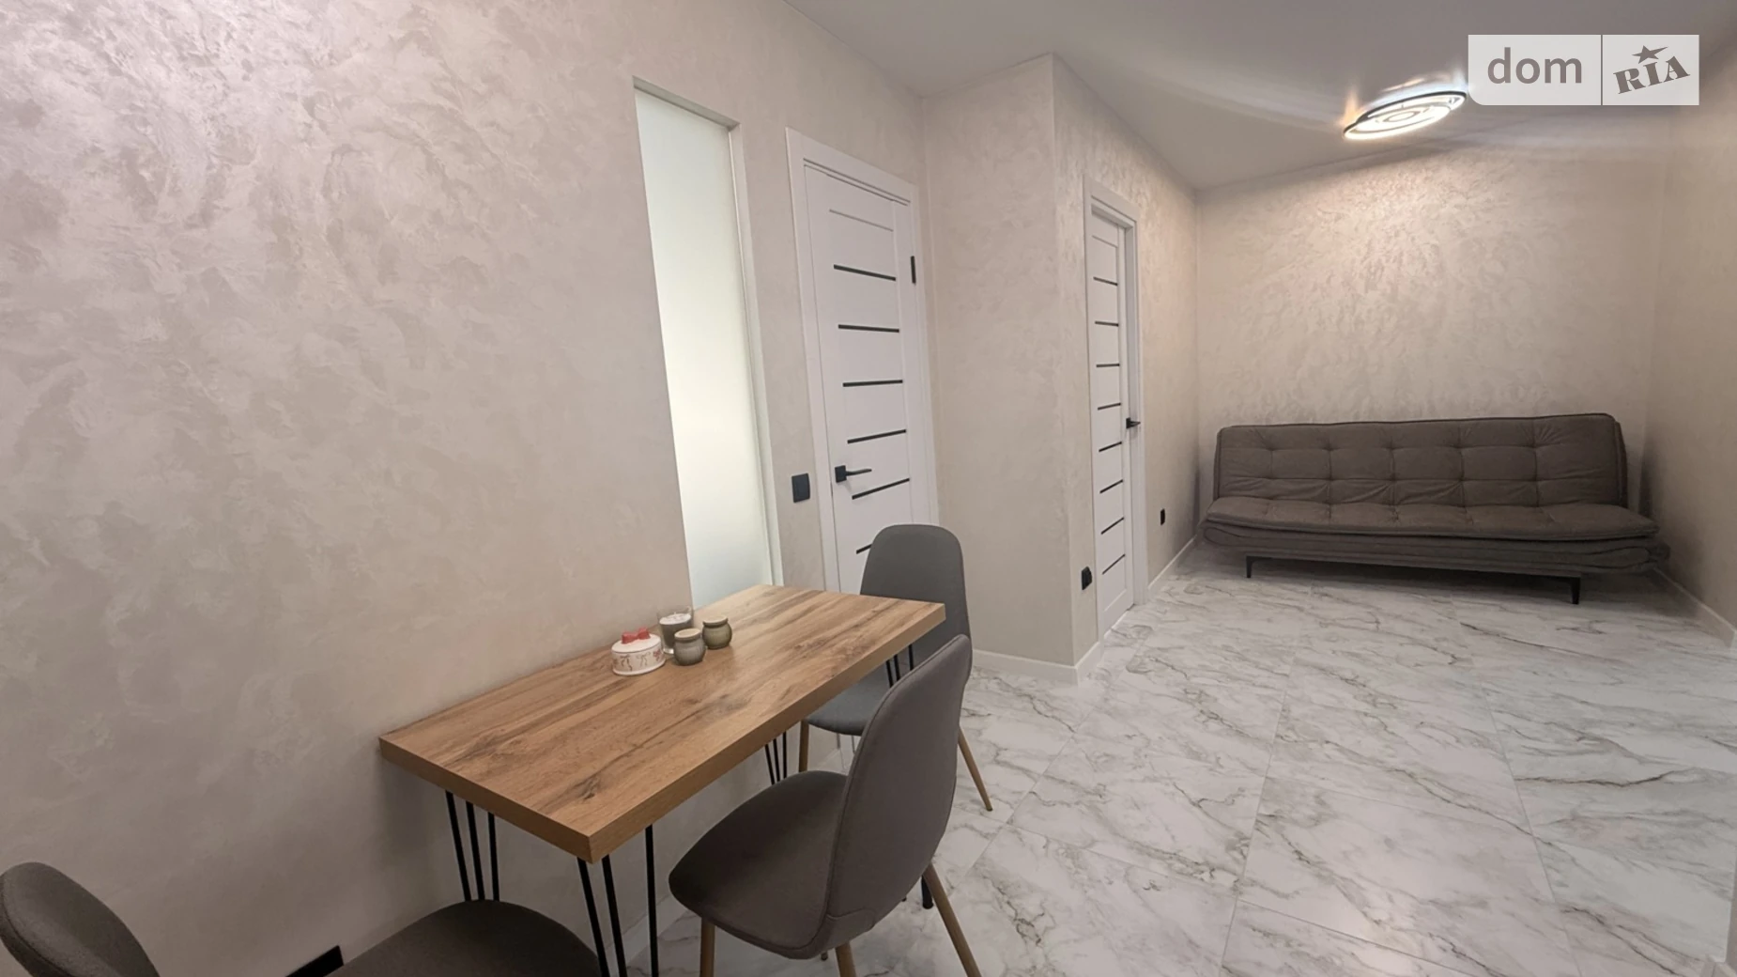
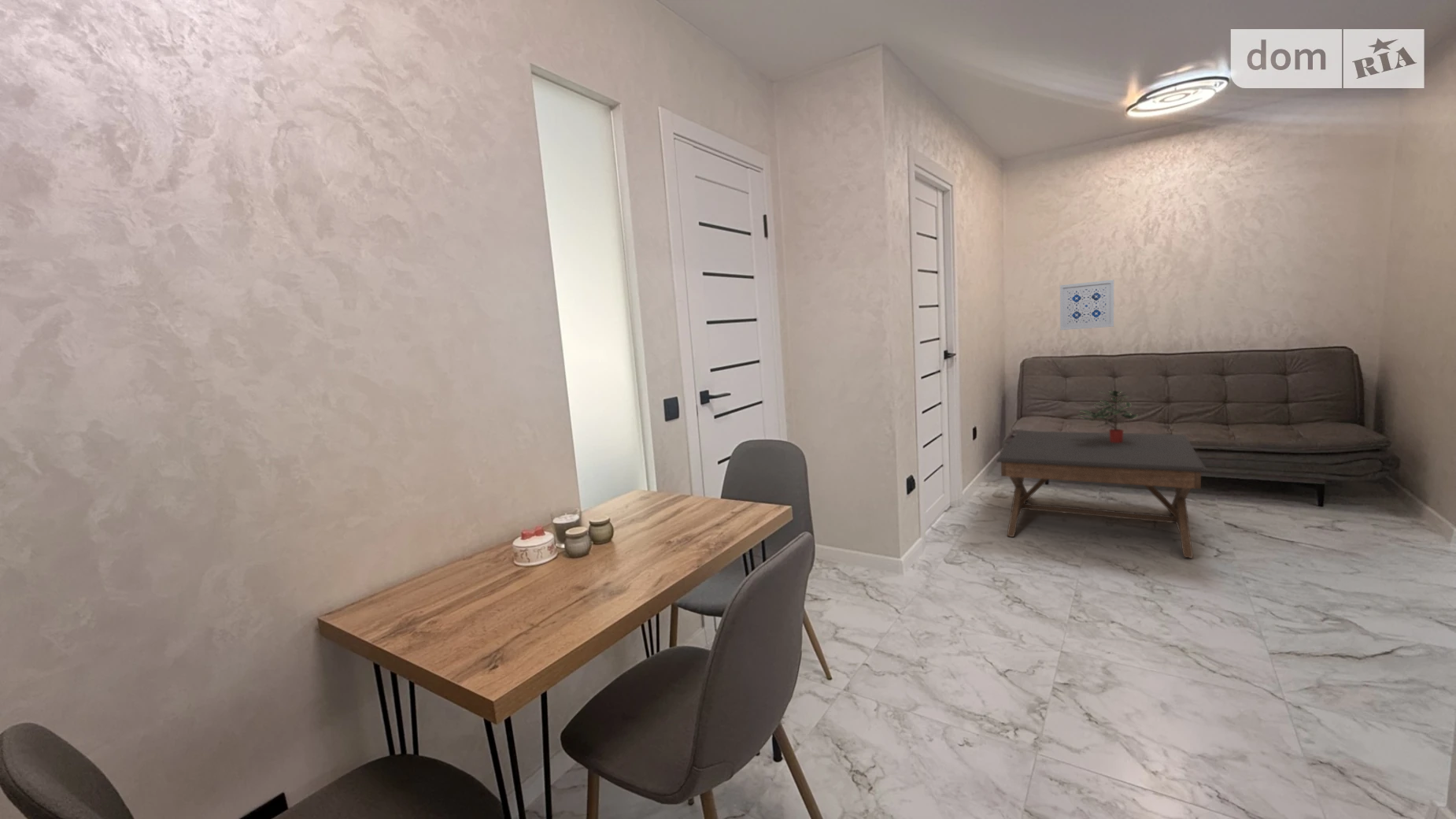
+ wall art (1086, 306)
+ coffee table (1094, 481)
+ potted plant (1107, 415)
